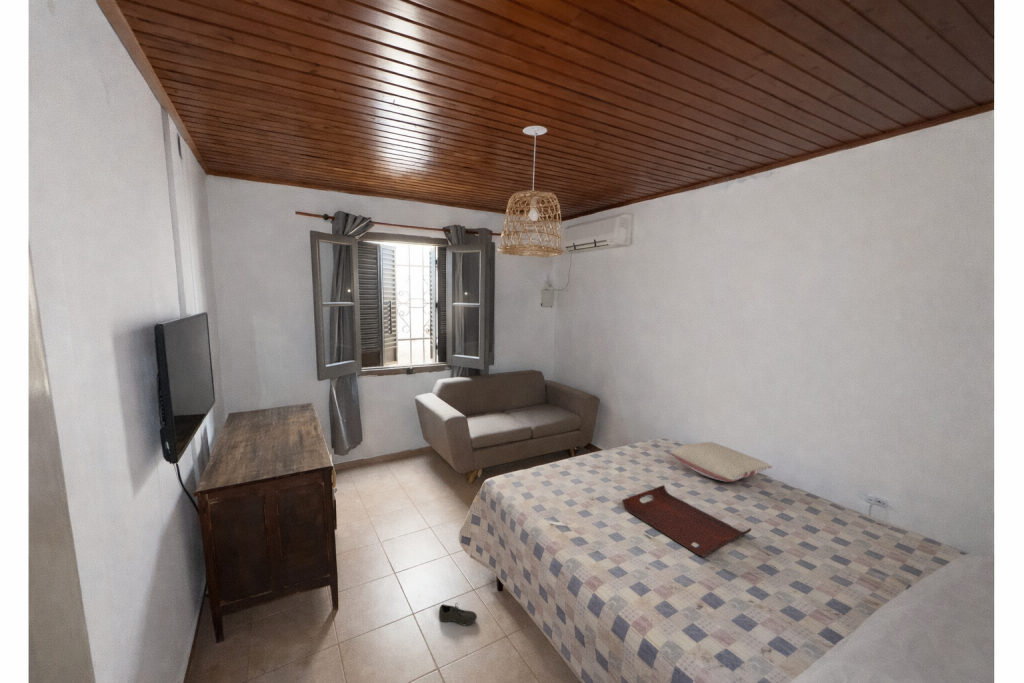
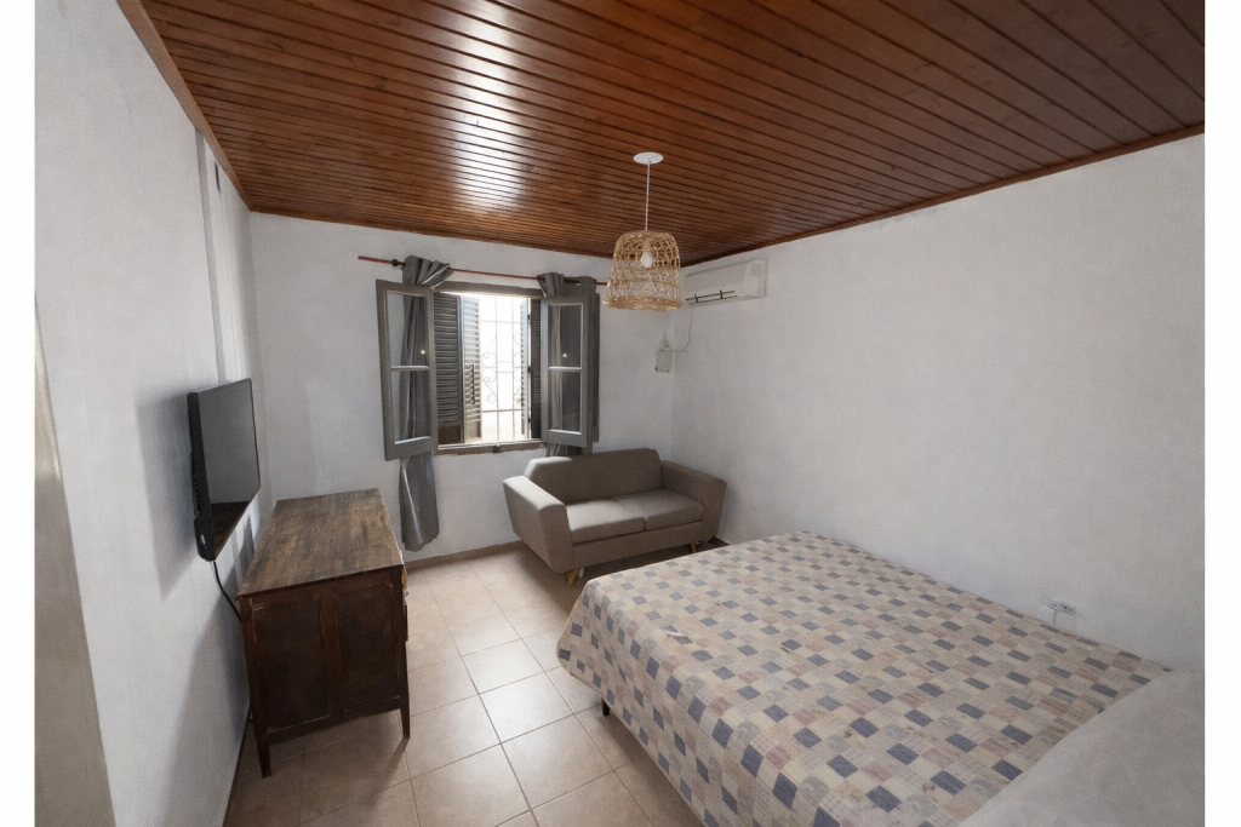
- serving tray (682, 517)
- shoe (457, 611)
- pillow (719, 460)
